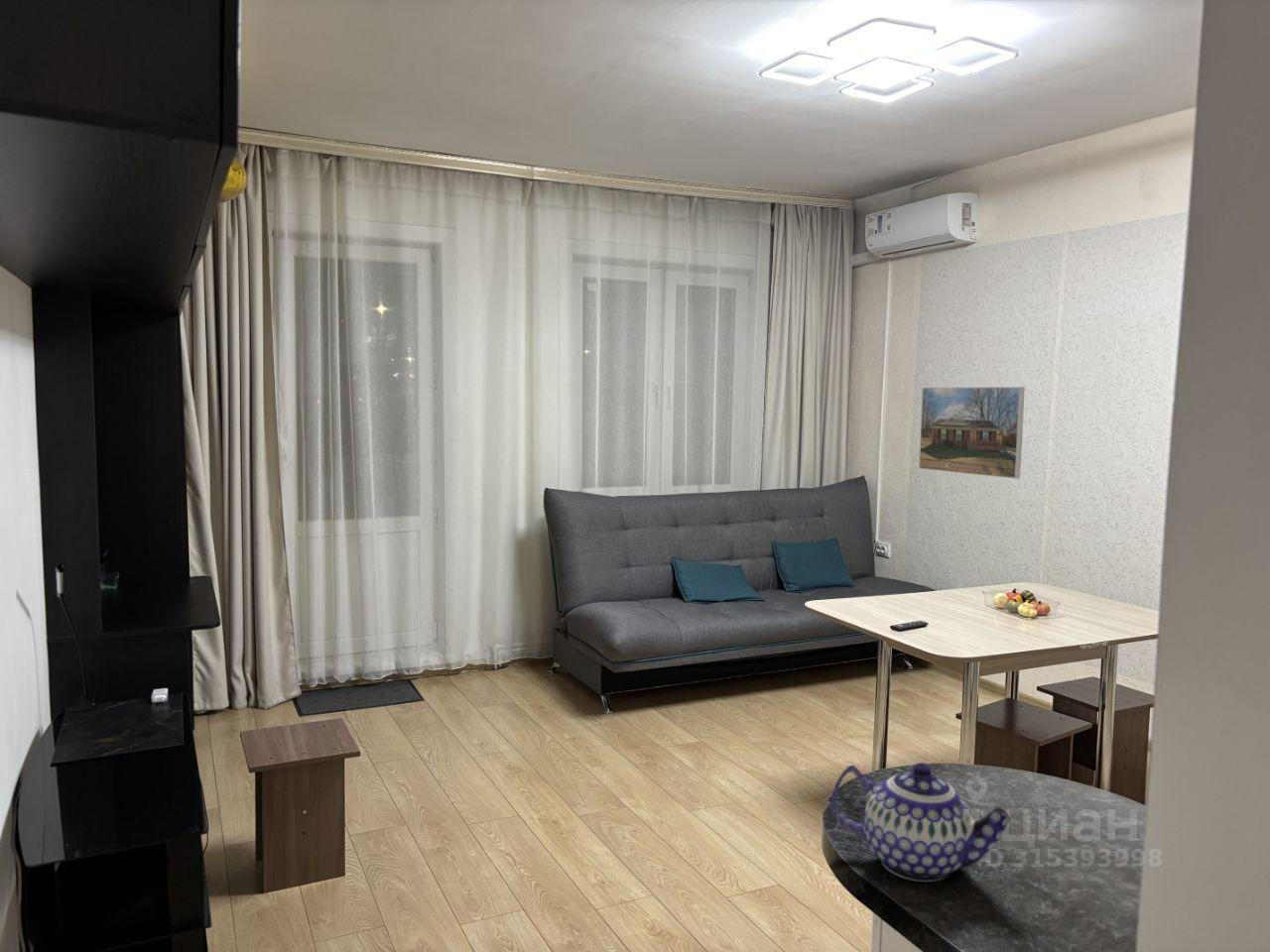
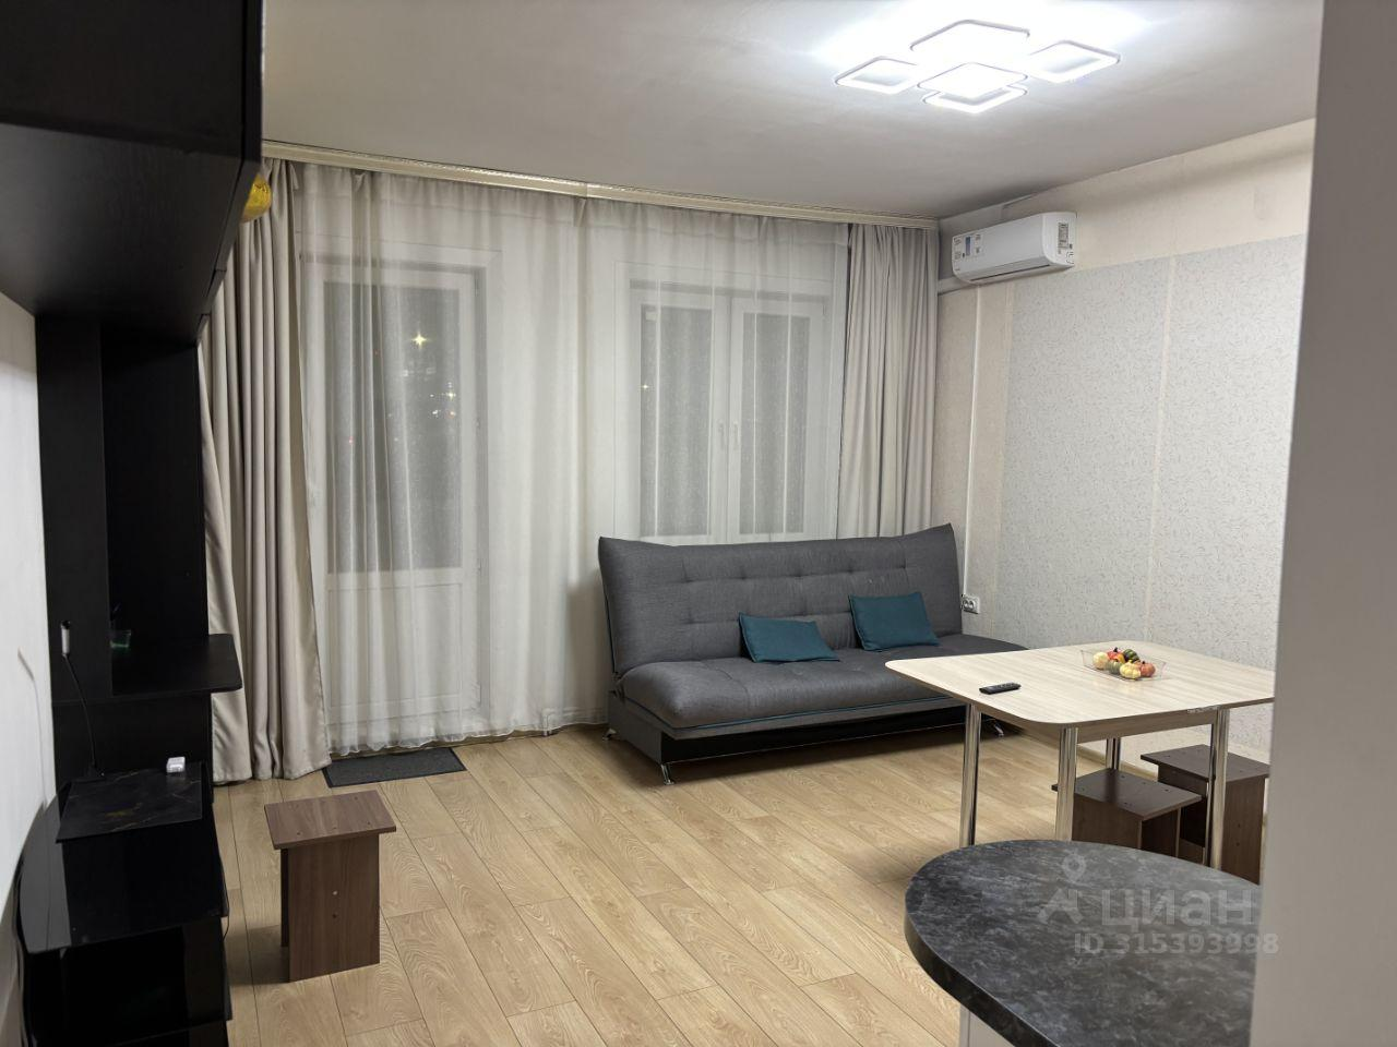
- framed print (968, 430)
- teapot (916, 812)
